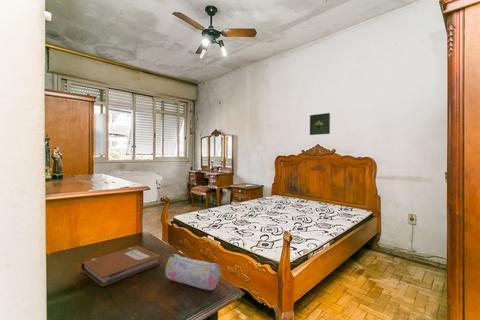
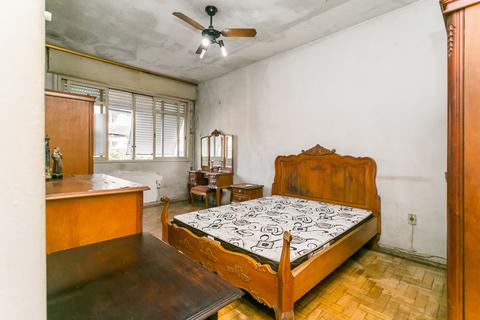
- pencil case (192, 270)
- notebook (123, 262)
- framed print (319, 124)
